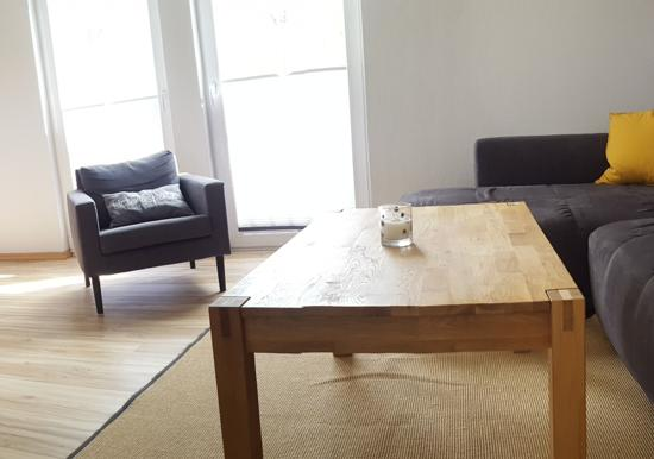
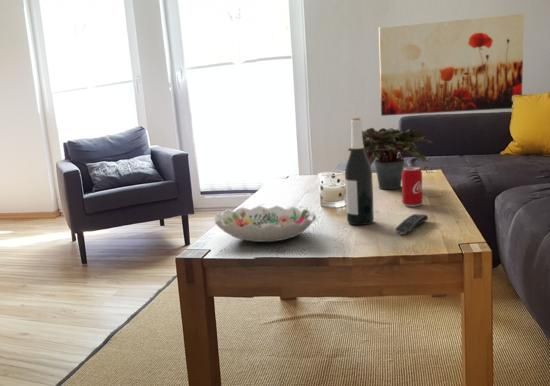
+ decorative bowl (265, 223)
+ remote control (411, 223)
+ wall art (448, 67)
+ potted plant (390, 157)
+ beverage can (412, 186)
+ wine bottle (358, 171)
